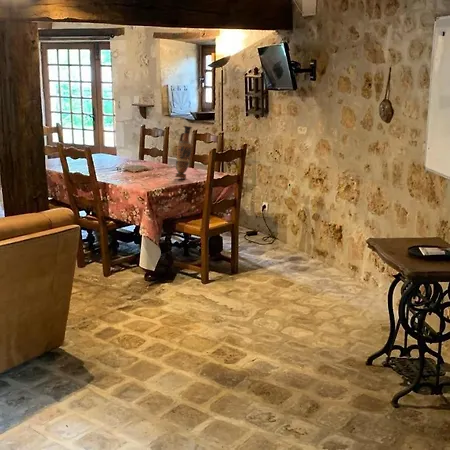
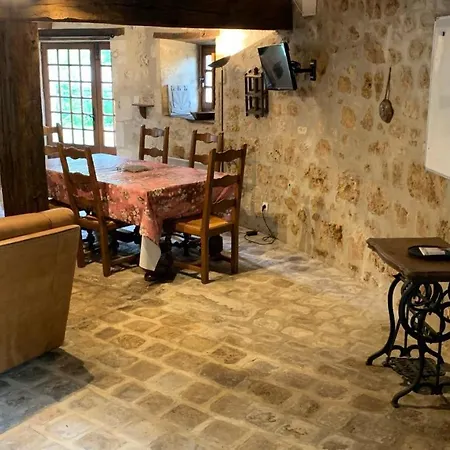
- vase (183, 152)
